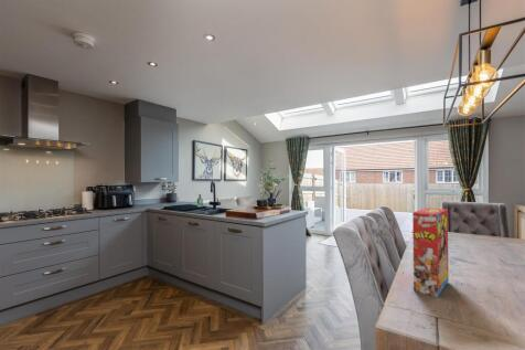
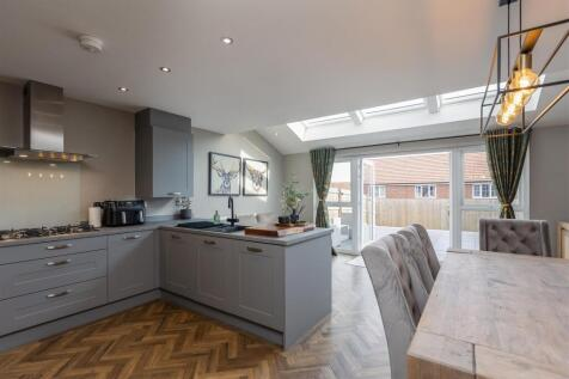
- cereal box (431, 247)
